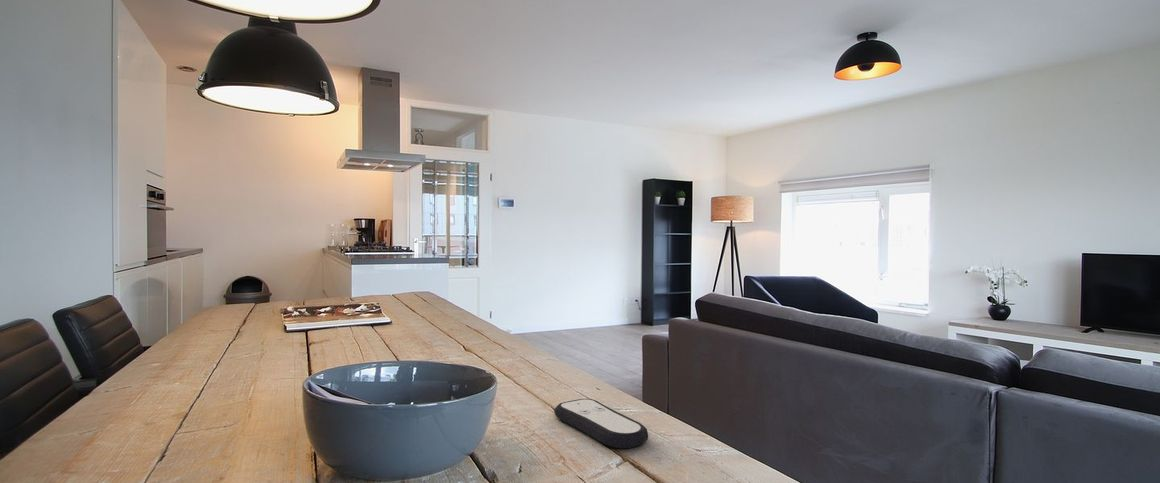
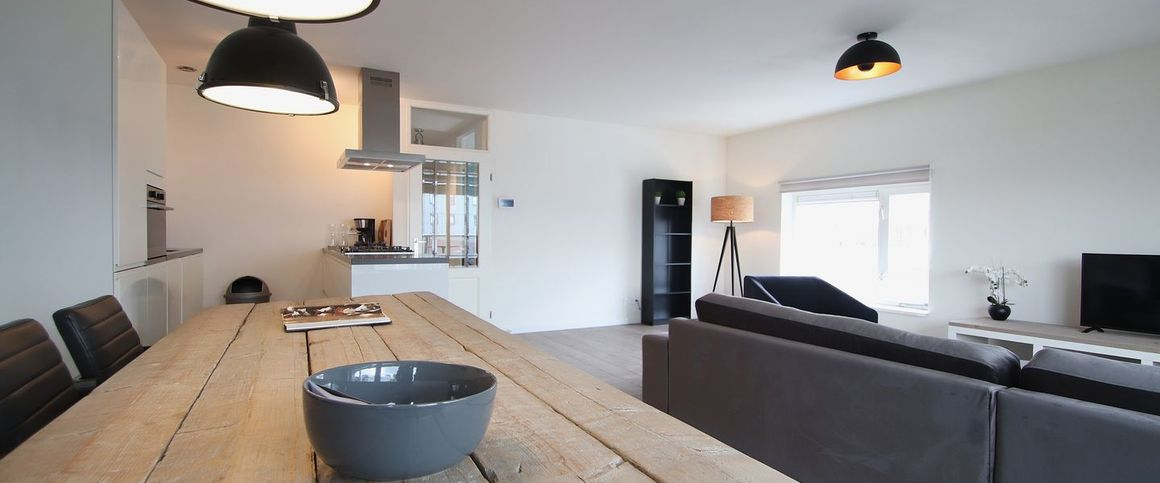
- remote control (600, 421)
